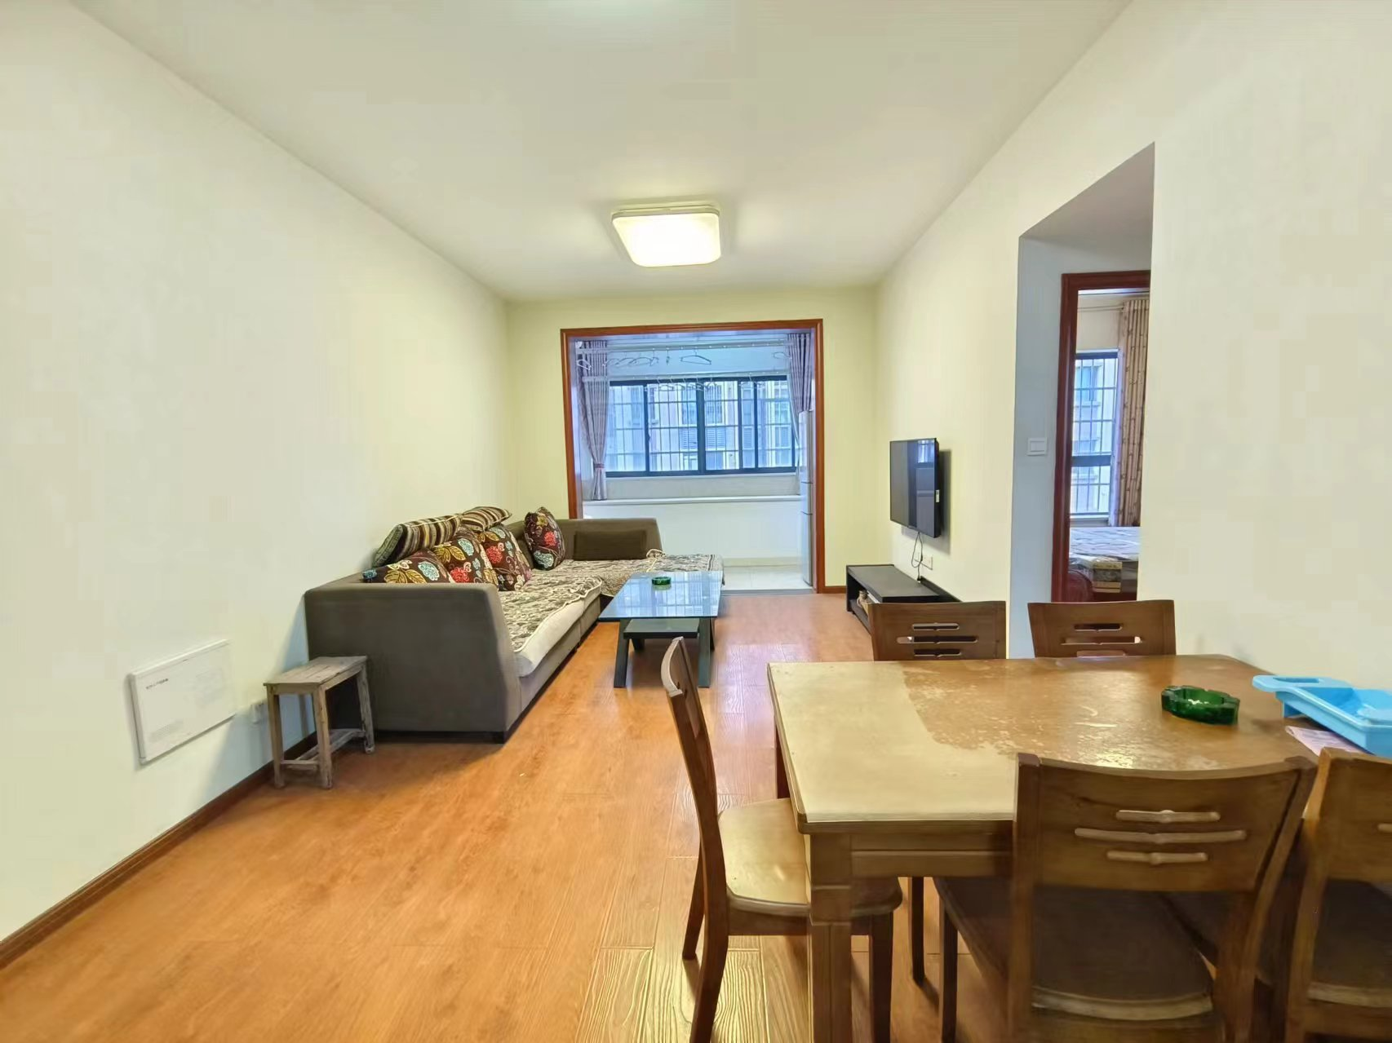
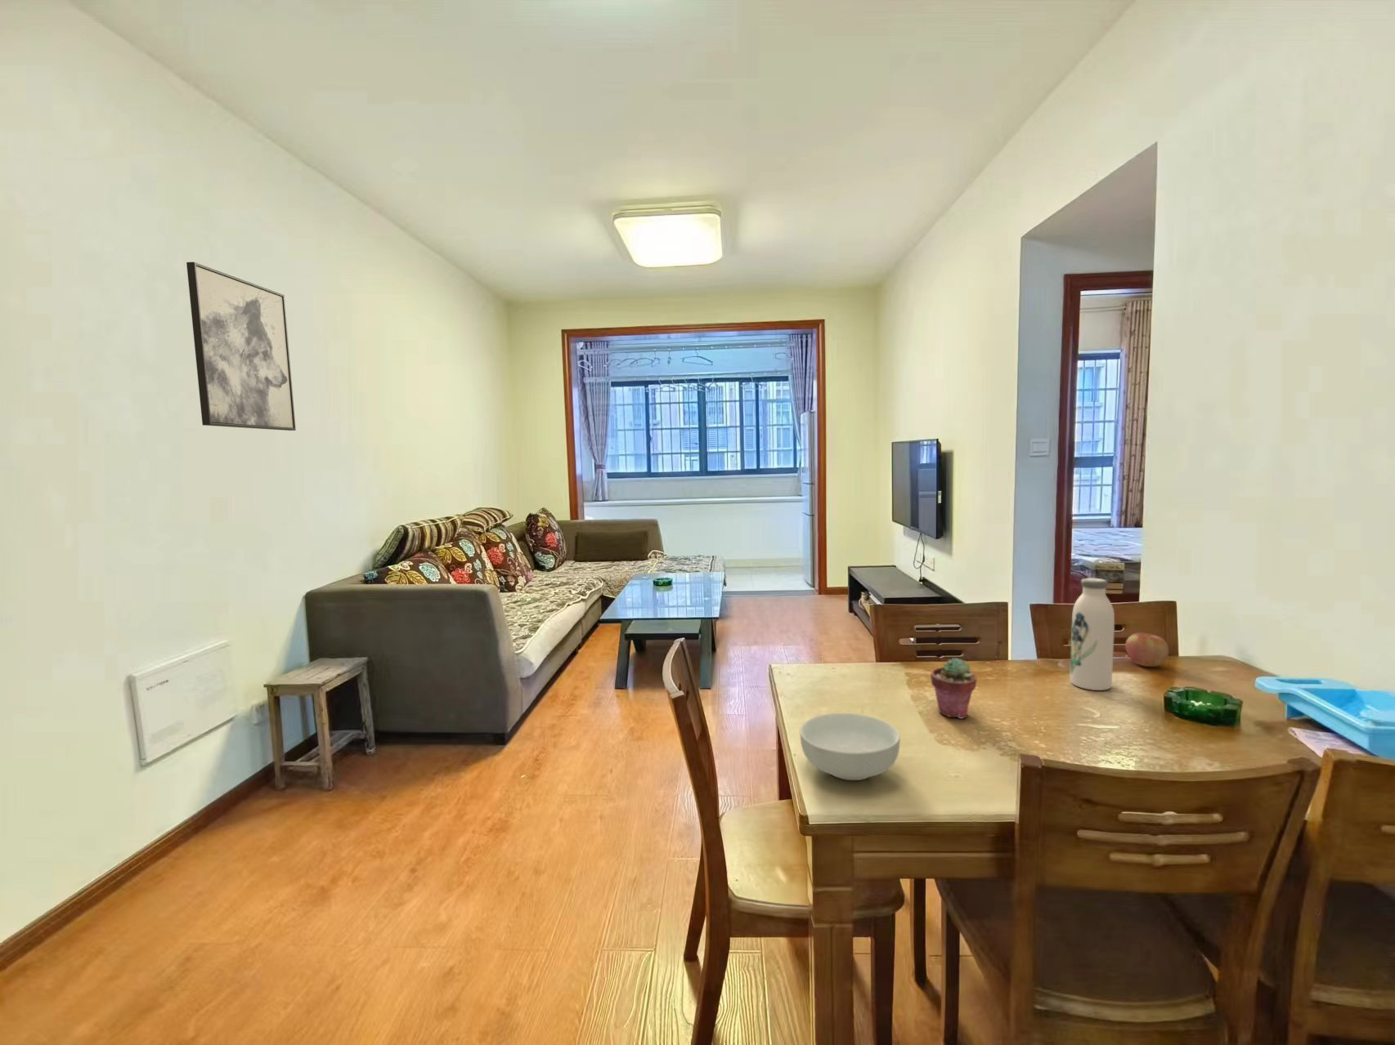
+ cereal bowl (849, 750)
+ apple (1147, 649)
+ water bottle (1092, 631)
+ potted succulent (953, 685)
+ wall art (246, 355)
